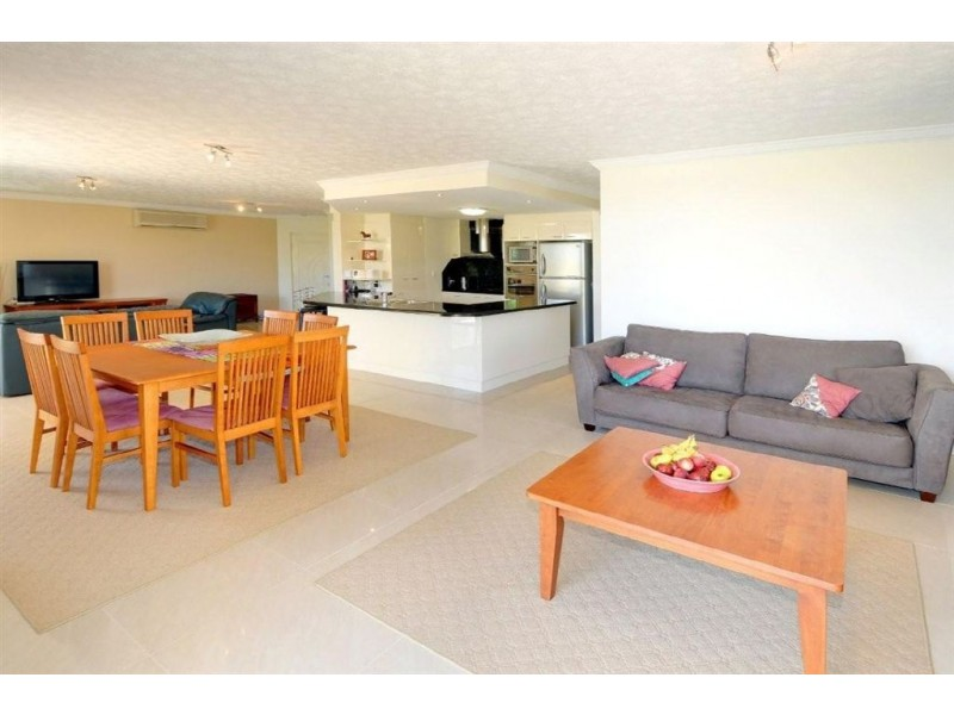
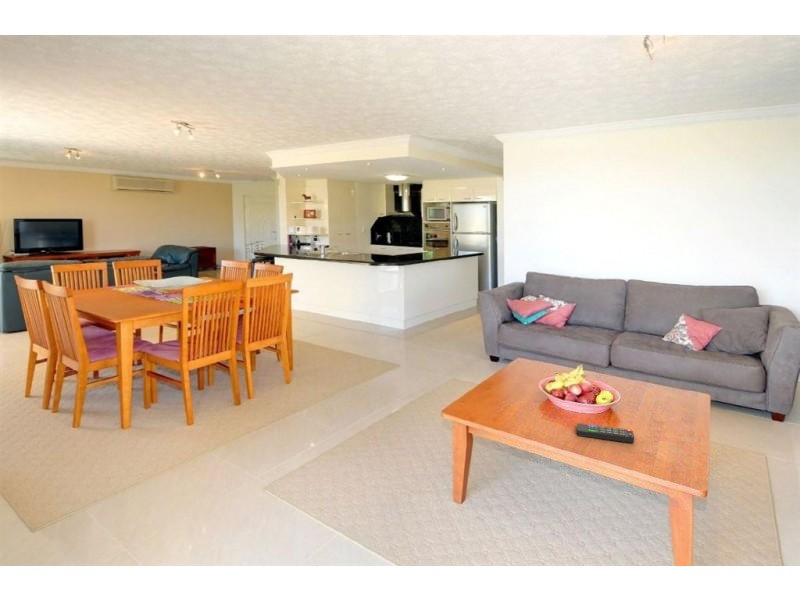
+ remote control (604, 432)
